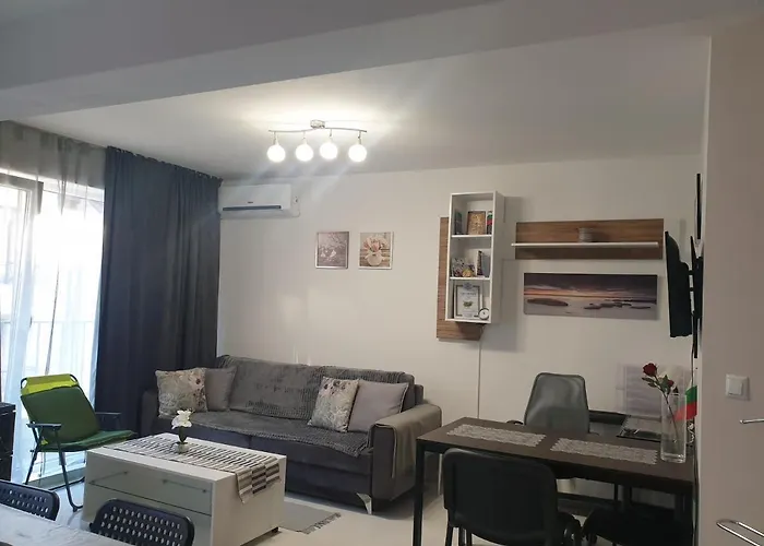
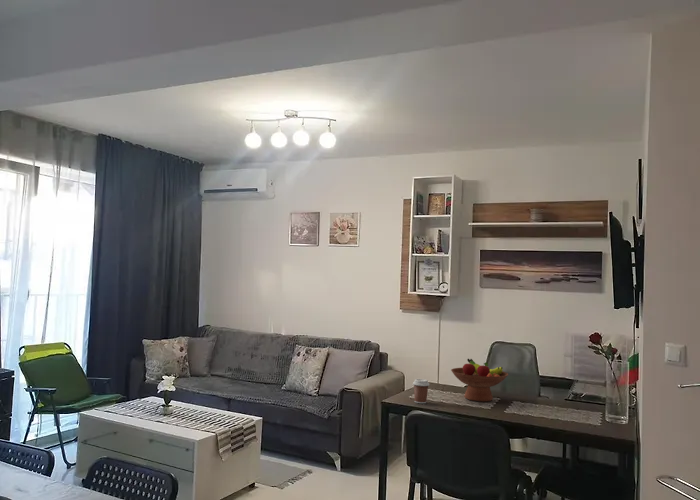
+ coffee cup (420, 391)
+ fruit bowl (479, 380)
